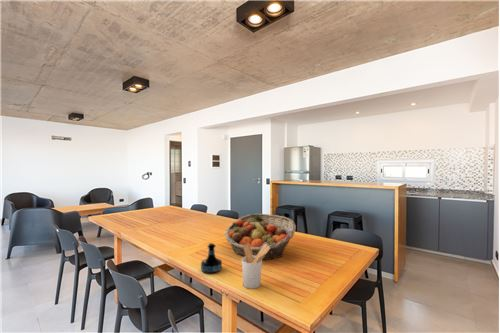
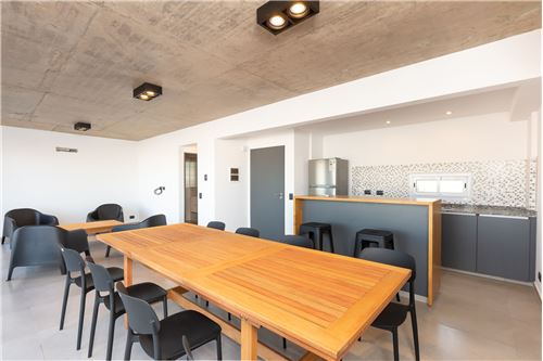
- utensil holder (256, 264)
- fruit basket (259, 234)
- tequila bottle (211, 256)
